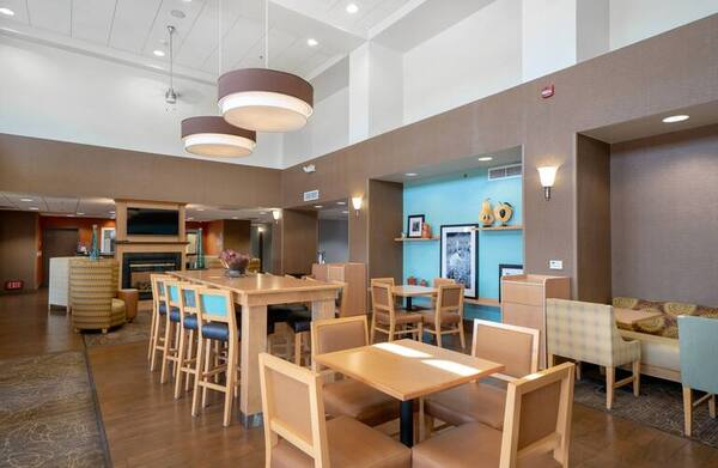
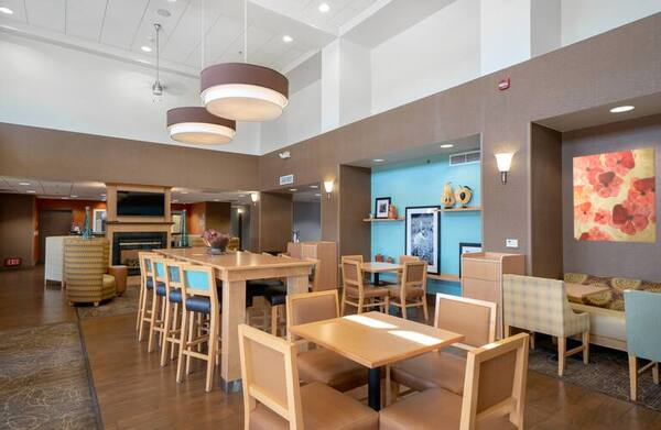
+ wall art (611, 197)
